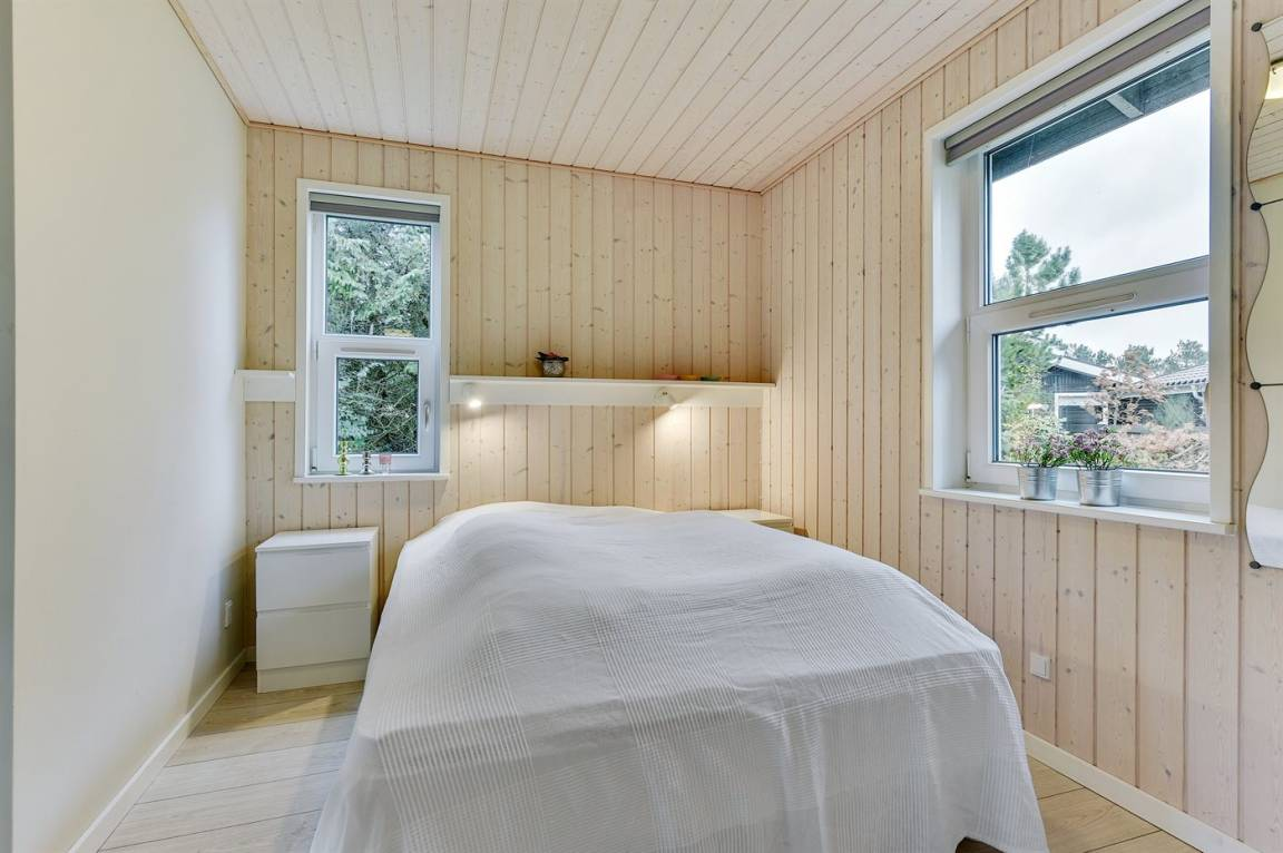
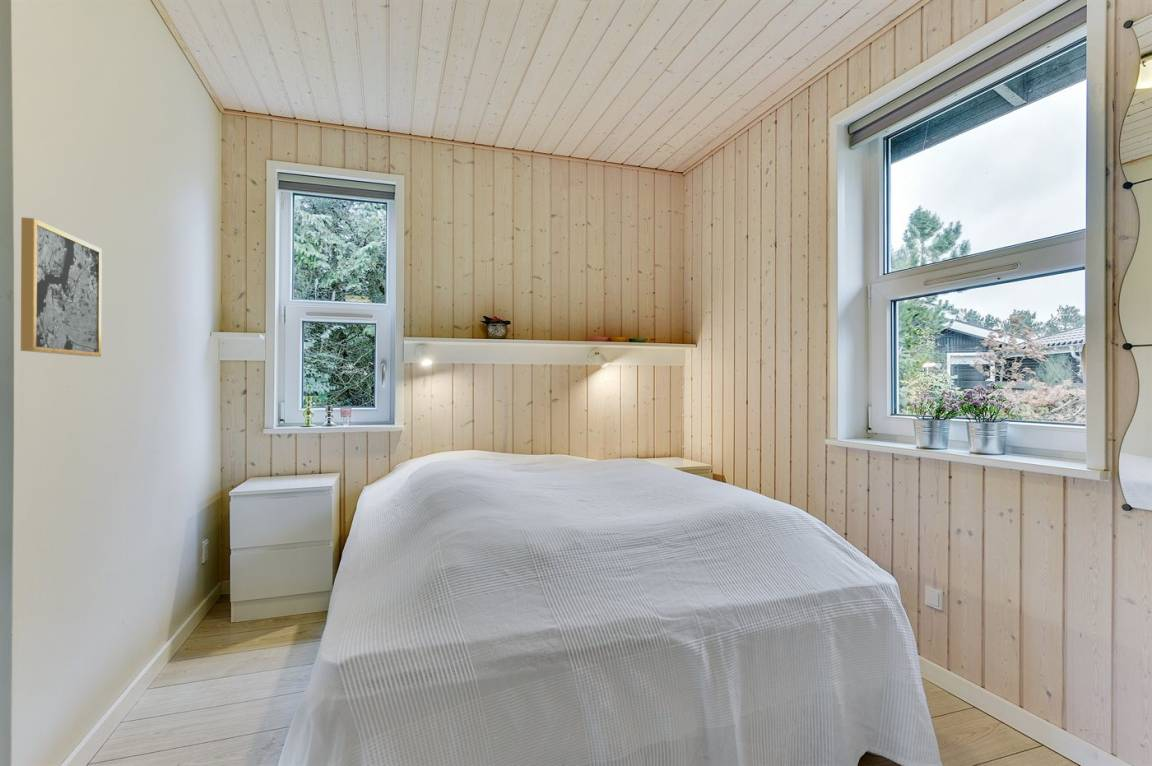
+ wall art (65, 294)
